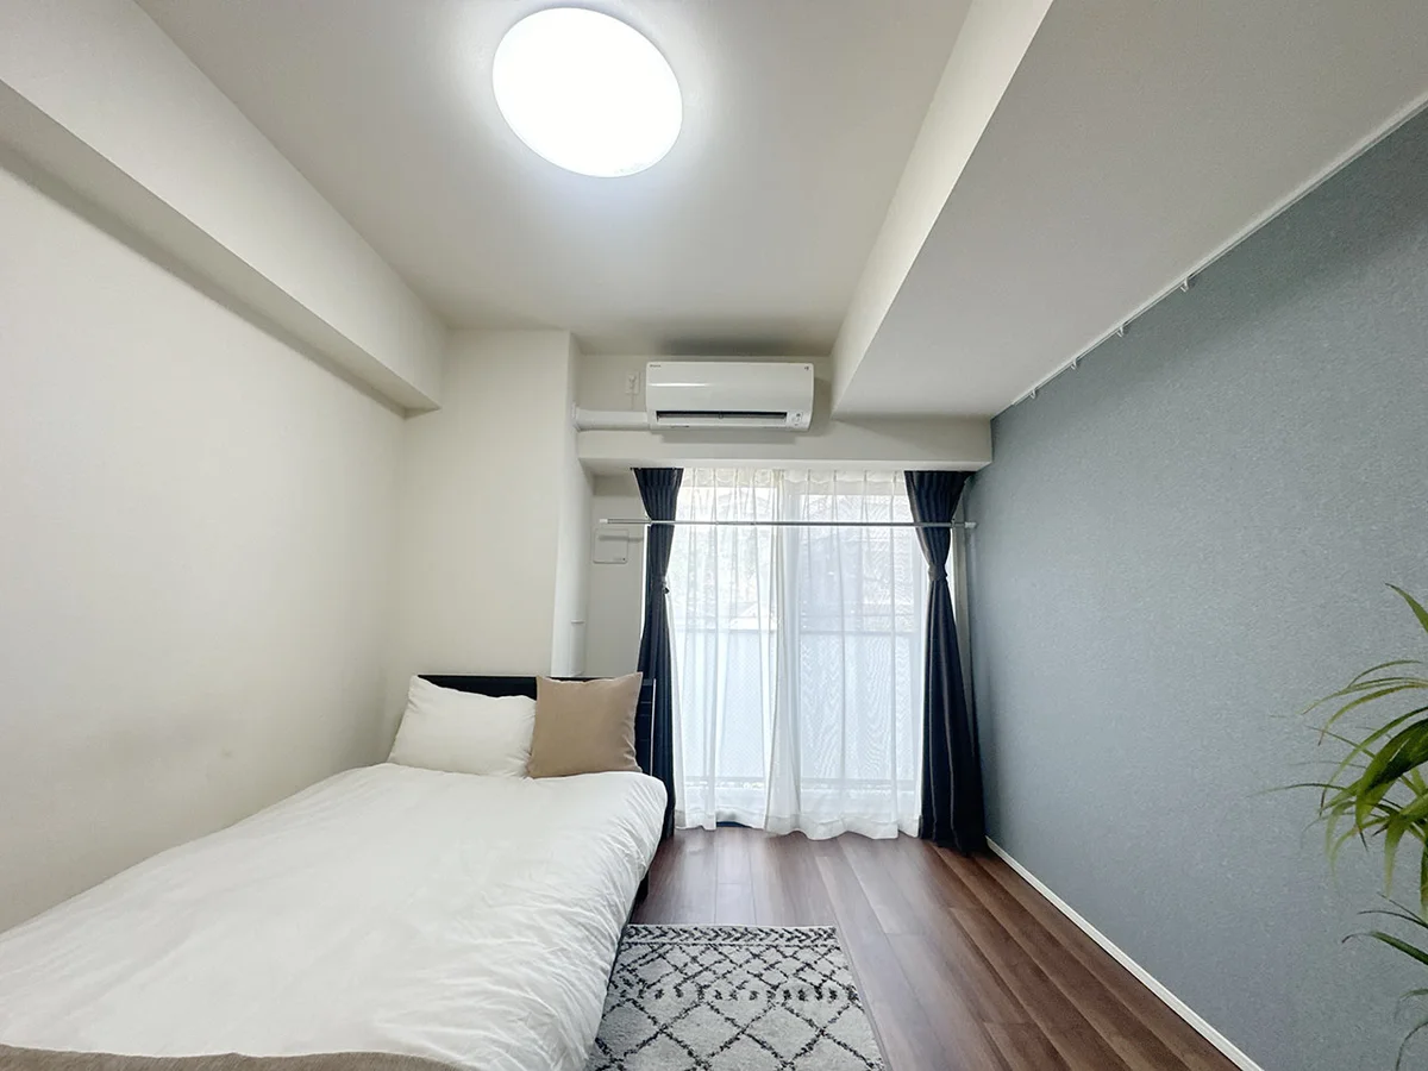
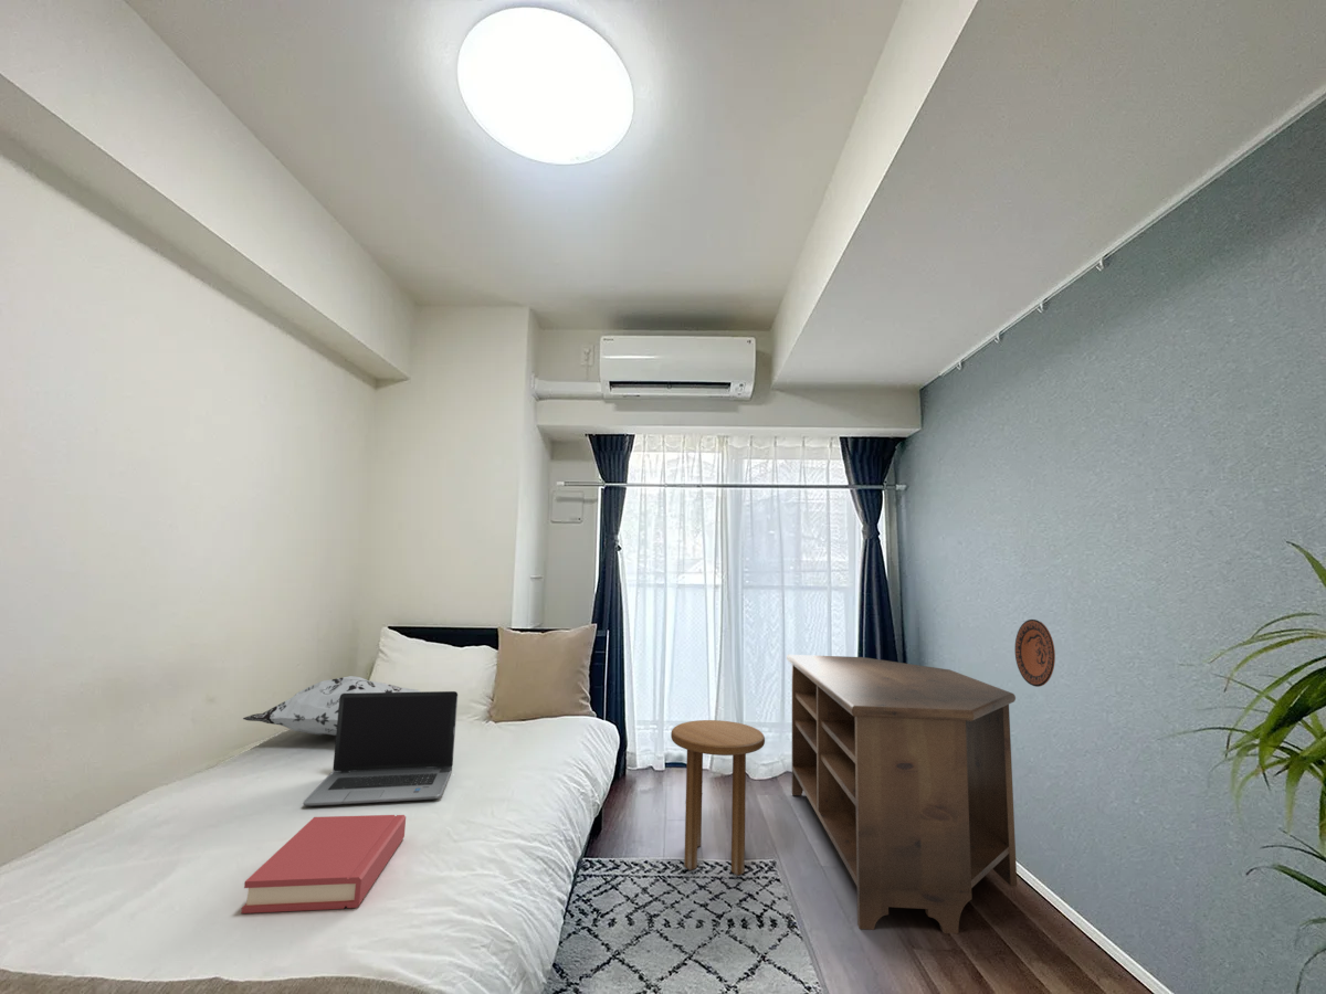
+ decorative pillow (338, 706)
+ tv stand (896, 761)
+ decorative plate (1034, 652)
+ laptop computer (387, 744)
+ side table (701, 794)
+ hardback book (334, 857)
